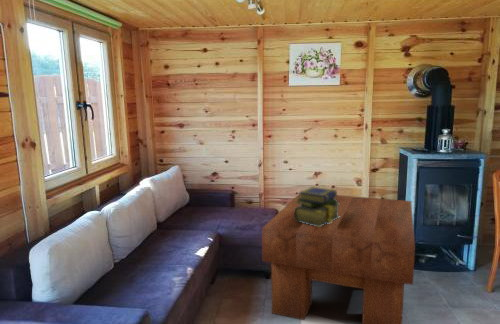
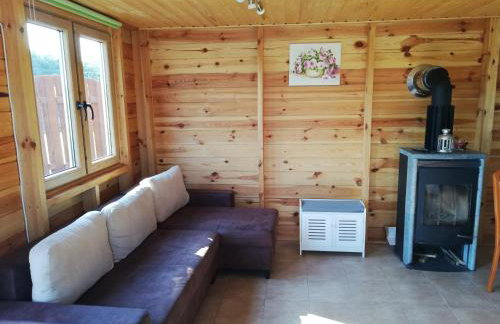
- stack of books (317, 204)
- coffee table (343, 253)
